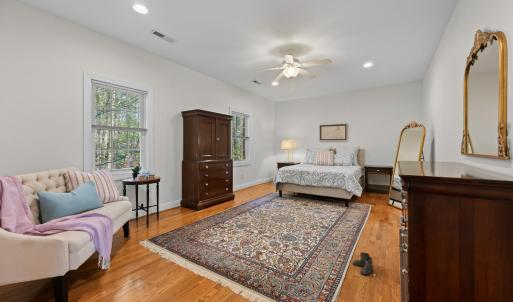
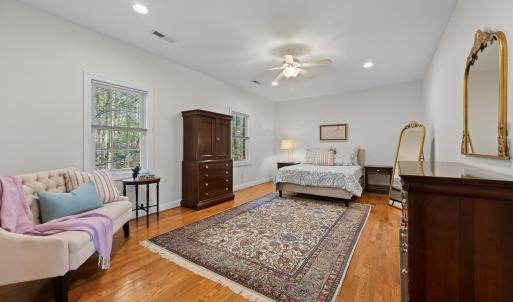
- boots (363, 261)
